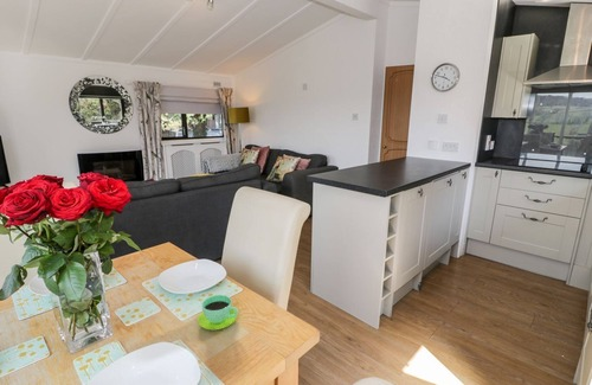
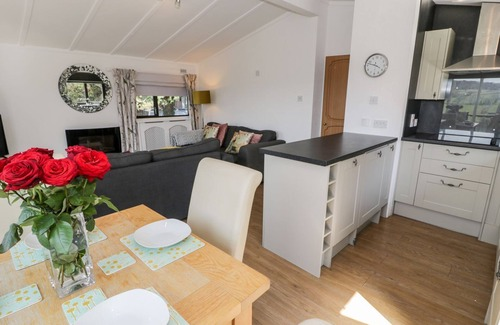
- cup (218, 312)
